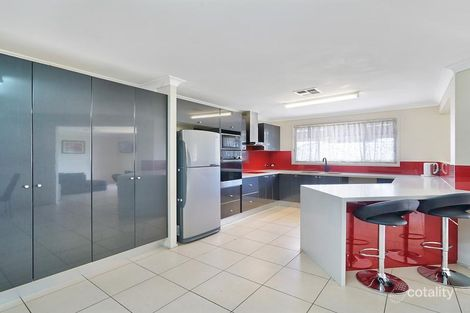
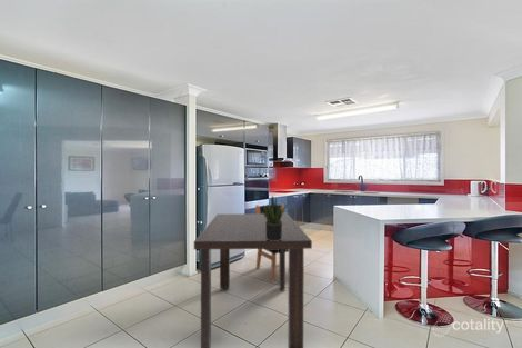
+ dining chair (278, 249)
+ potted plant (275, 217)
+ dining table (252, 248)
